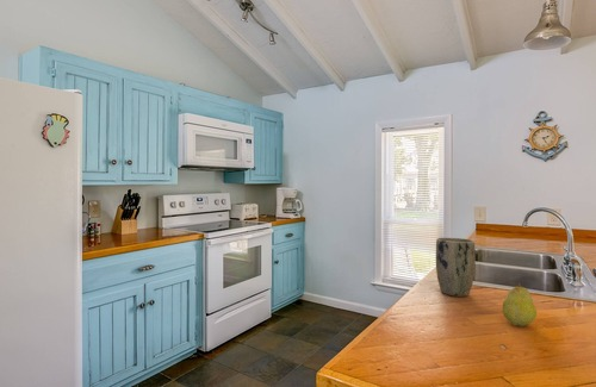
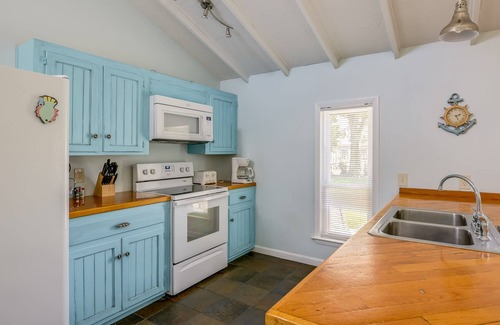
- plant pot (454, 266)
- fruit (520, 304)
